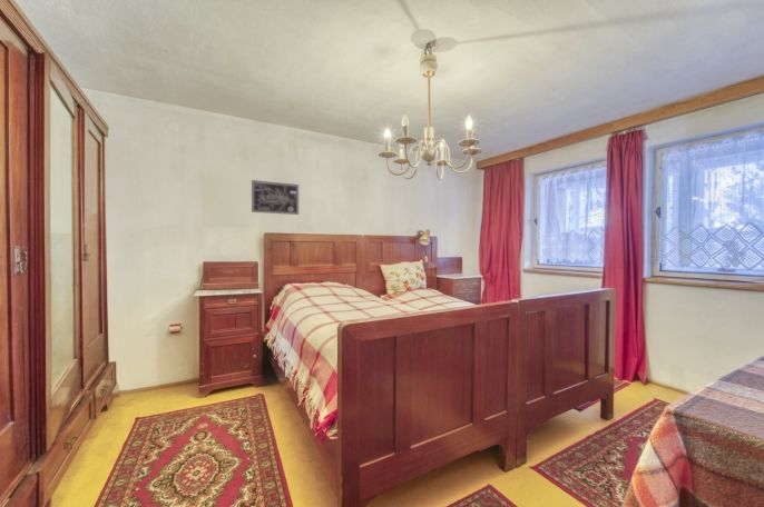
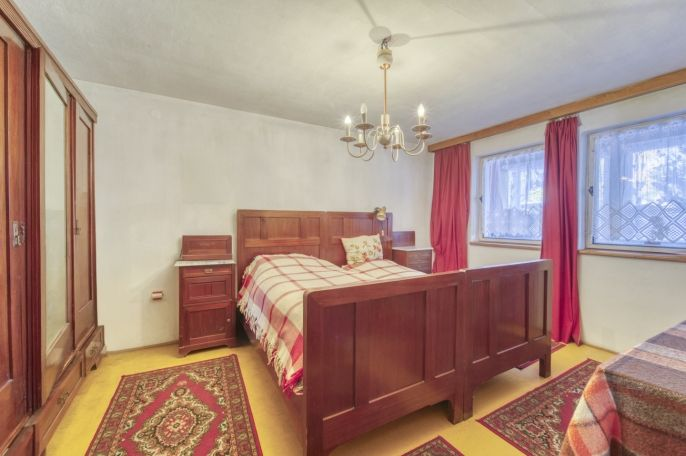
- wall art (275, 198)
